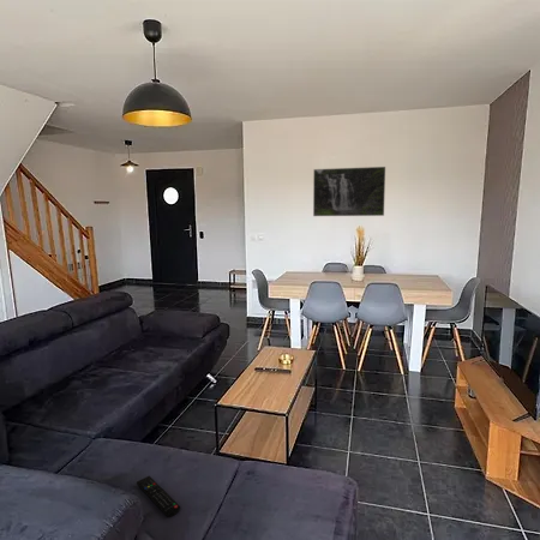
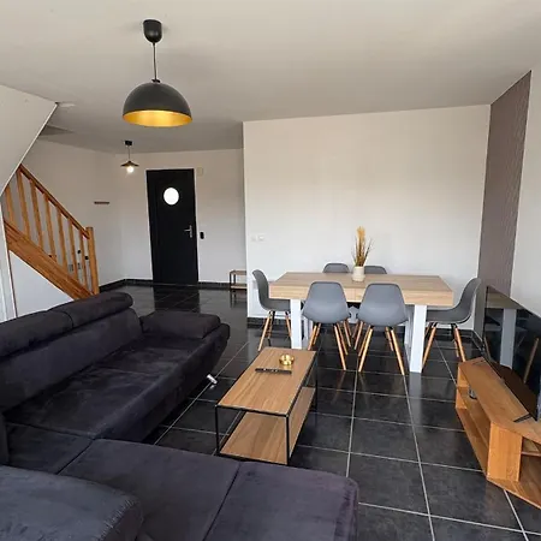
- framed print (348, 192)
- remote control (157, 496)
